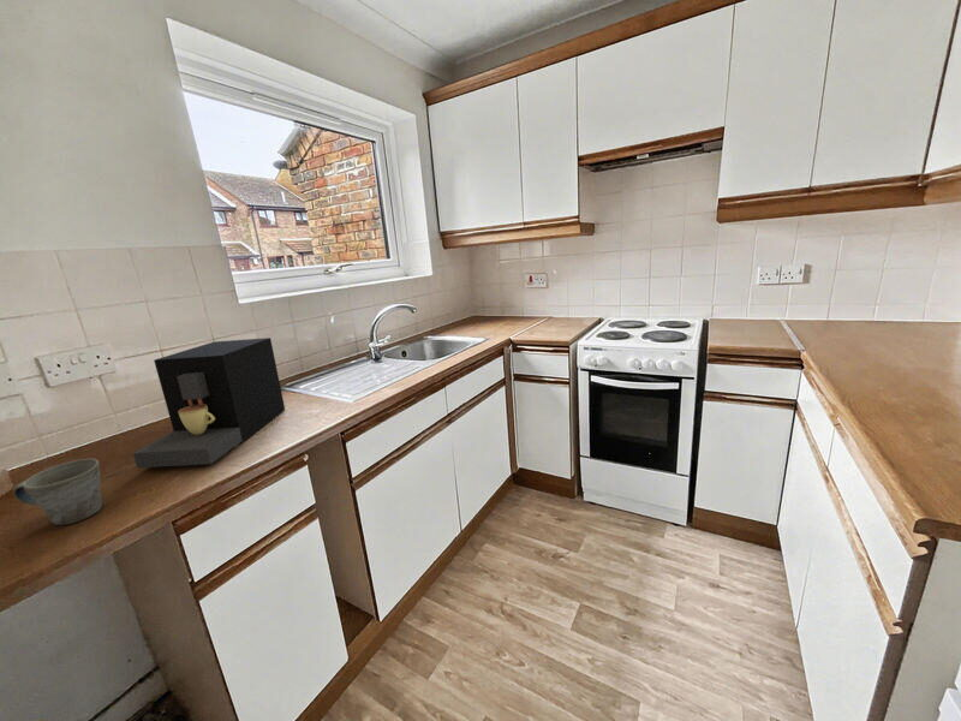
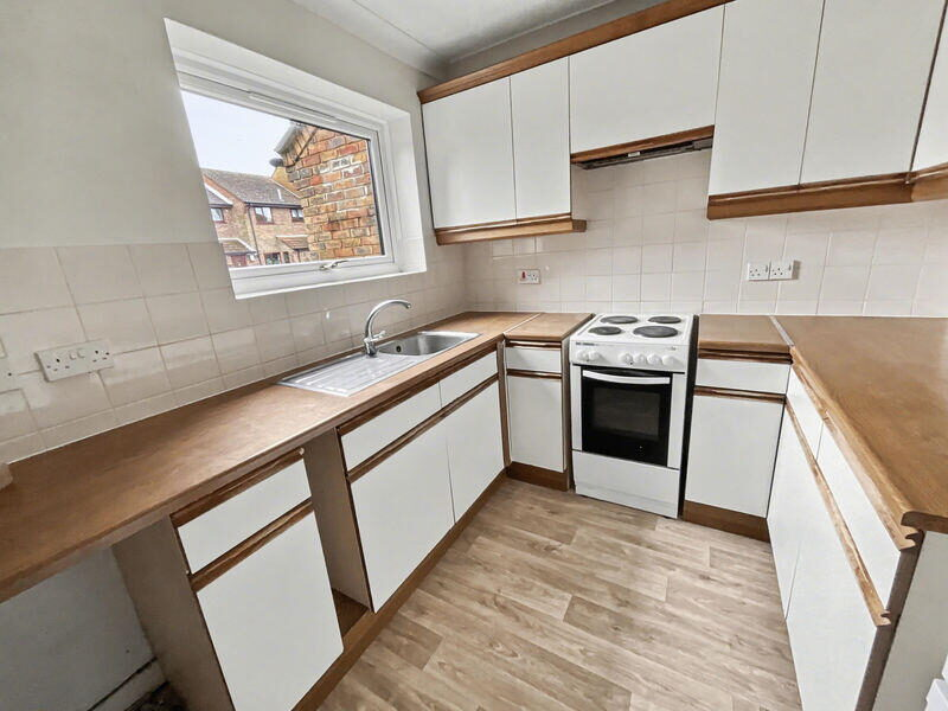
- mug (64, 494)
- coffee maker (213, 395)
